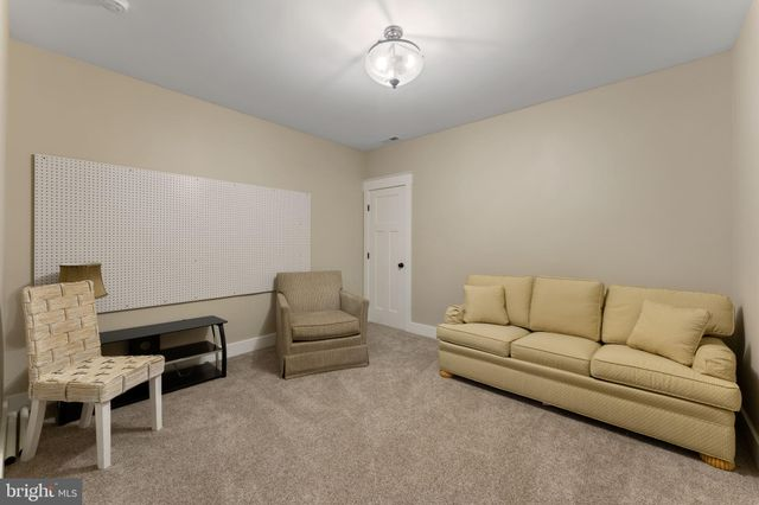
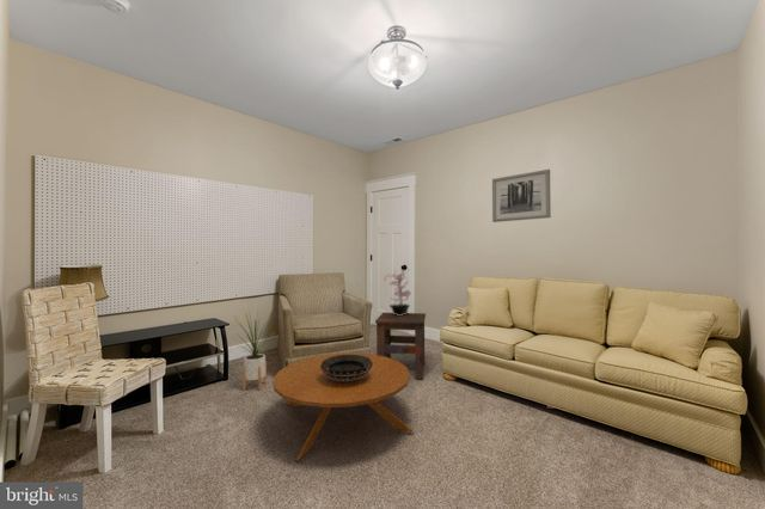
+ wall art (519, 197)
+ house plant (255, 347)
+ side table (402, 342)
+ coffee table (343, 394)
+ decorative bowl (347, 369)
+ potted plant (397, 292)
